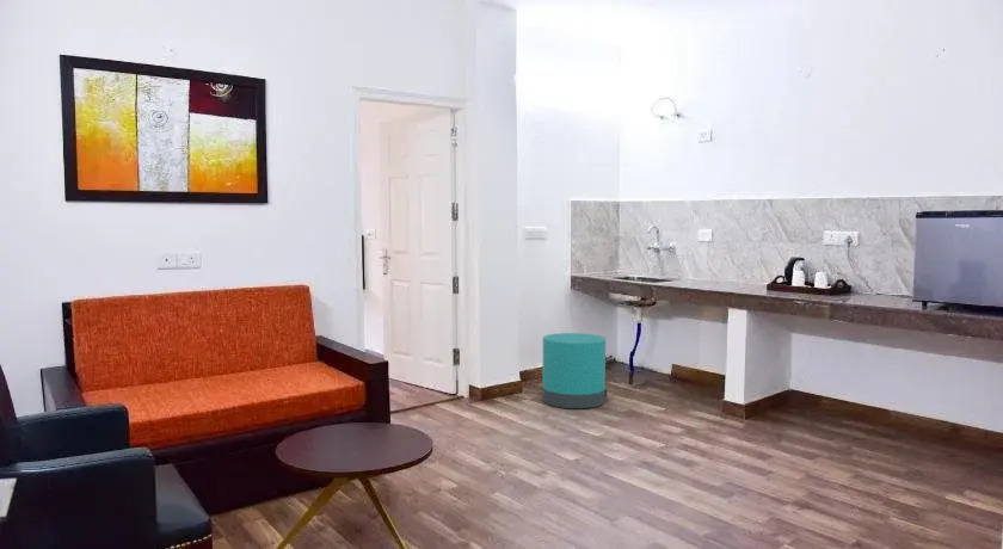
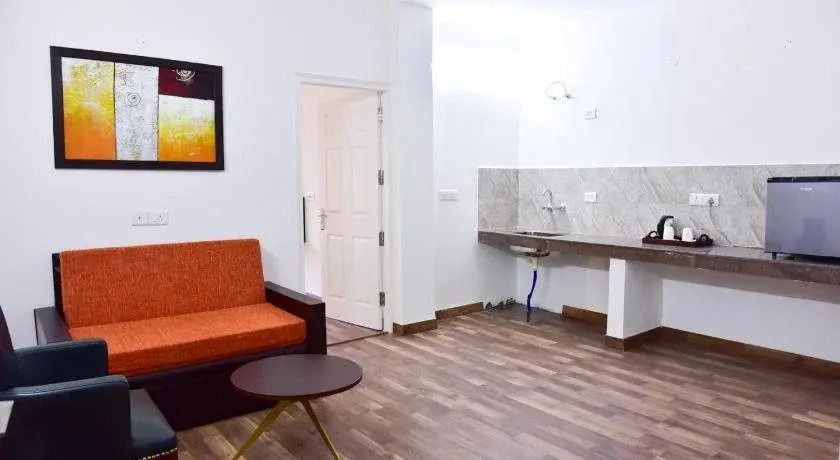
- trash can (574, 369)
